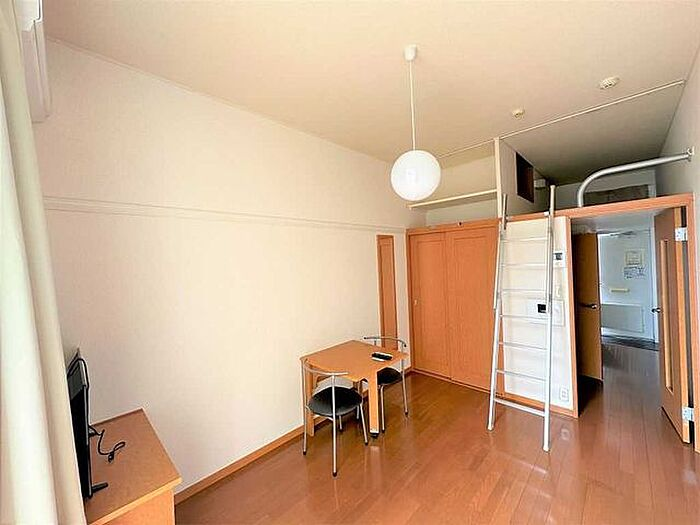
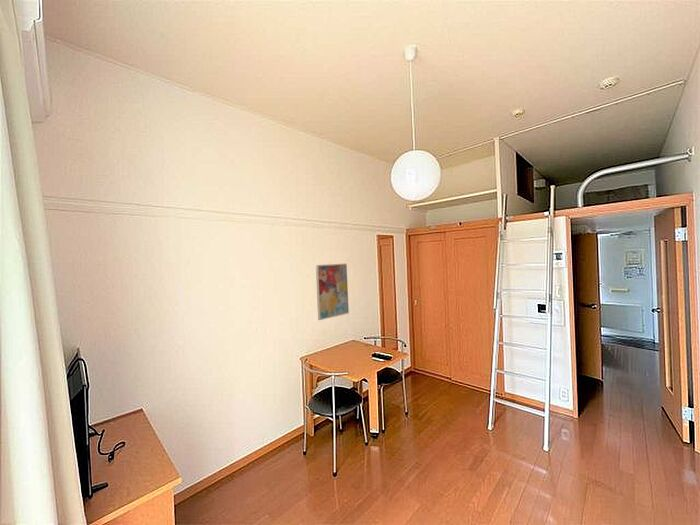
+ wall art (333, 290)
